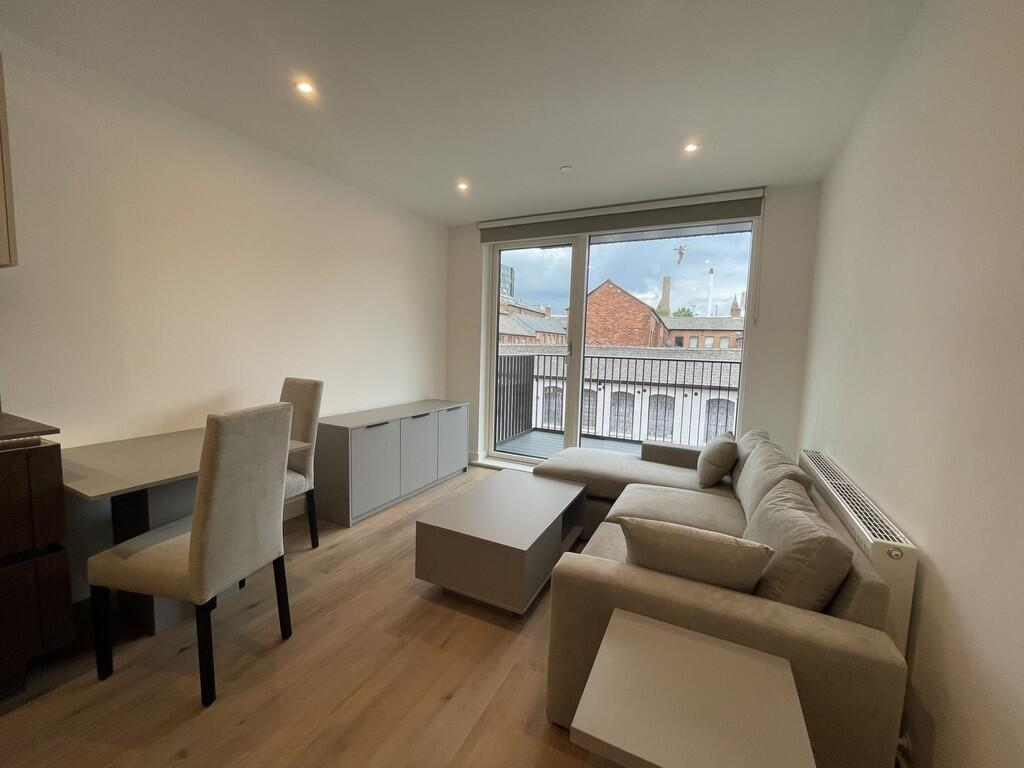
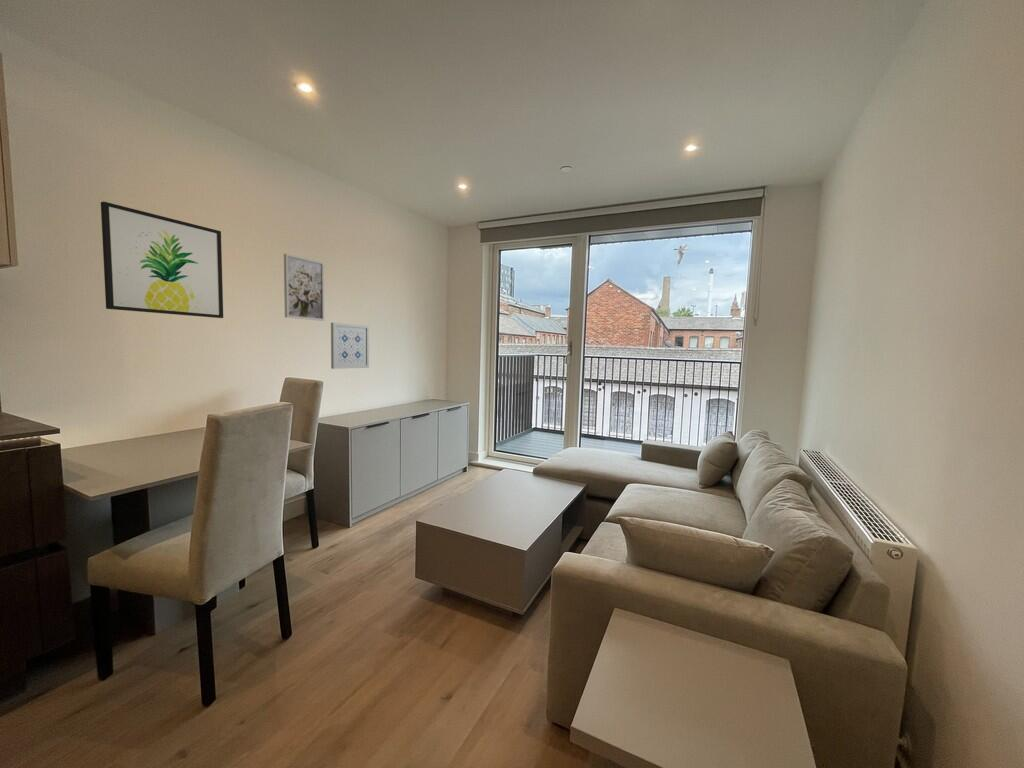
+ wall art (305, 288)
+ wall art (350, 346)
+ wall art (168, 266)
